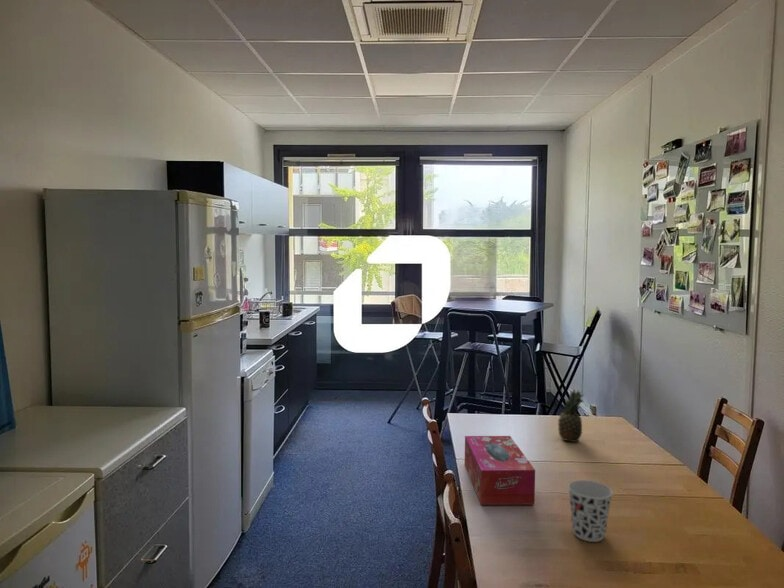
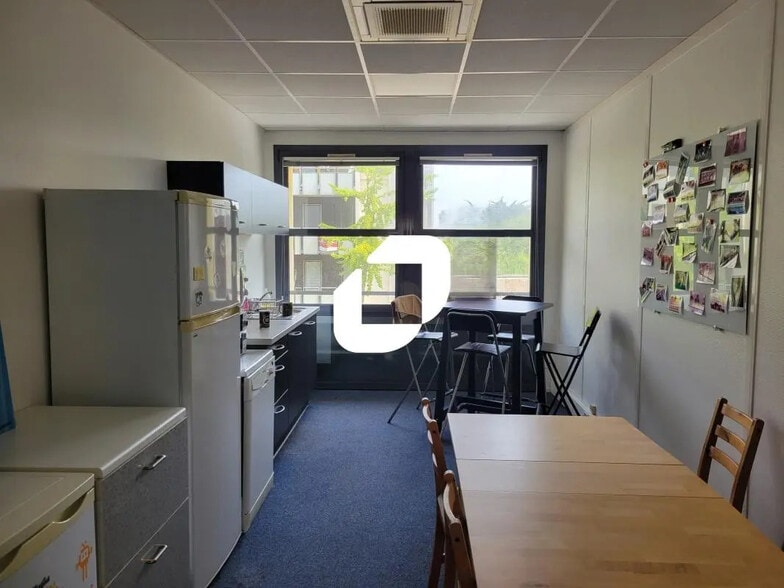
- tissue box (496, 467)
- fruit (571, 413)
- cup (589, 511)
